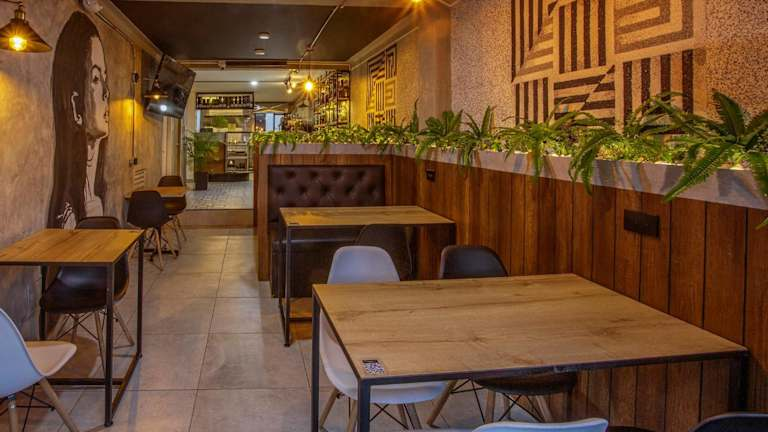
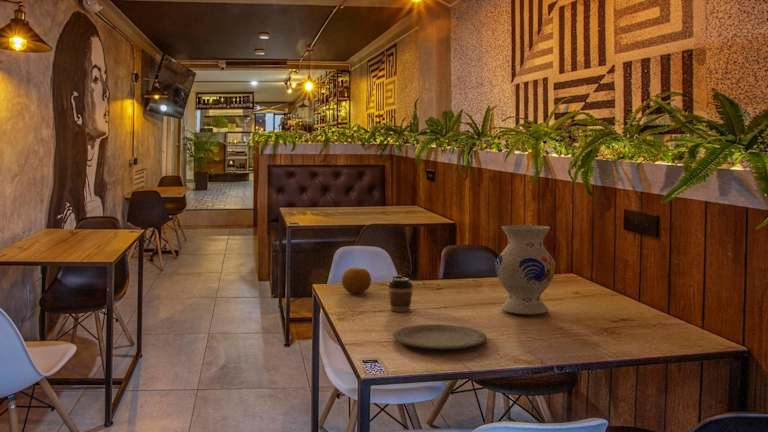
+ vase (525, 269)
+ fruit (356, 280)
+ plate (439, 337)
+ coffee cup (400, 293)
